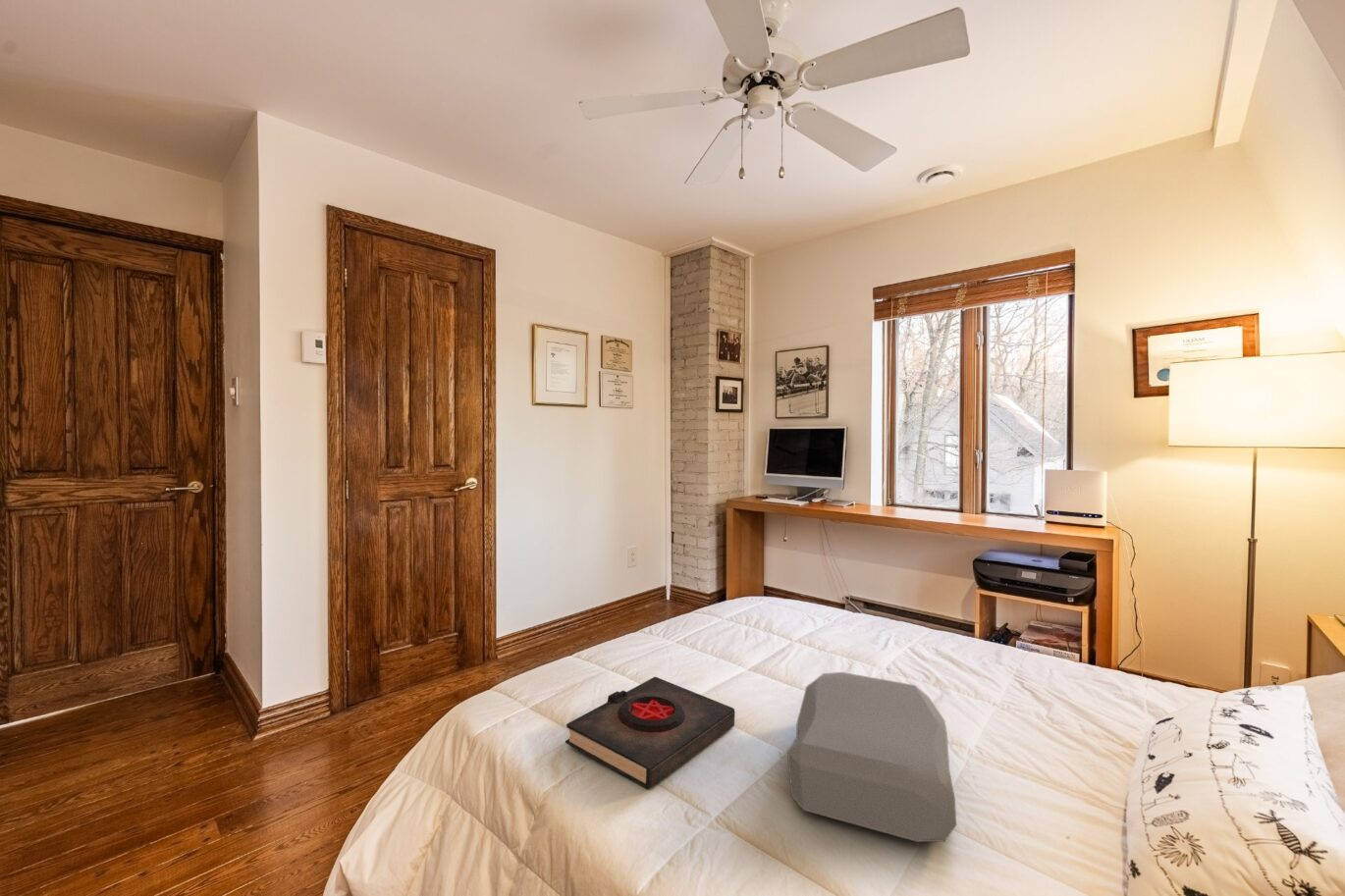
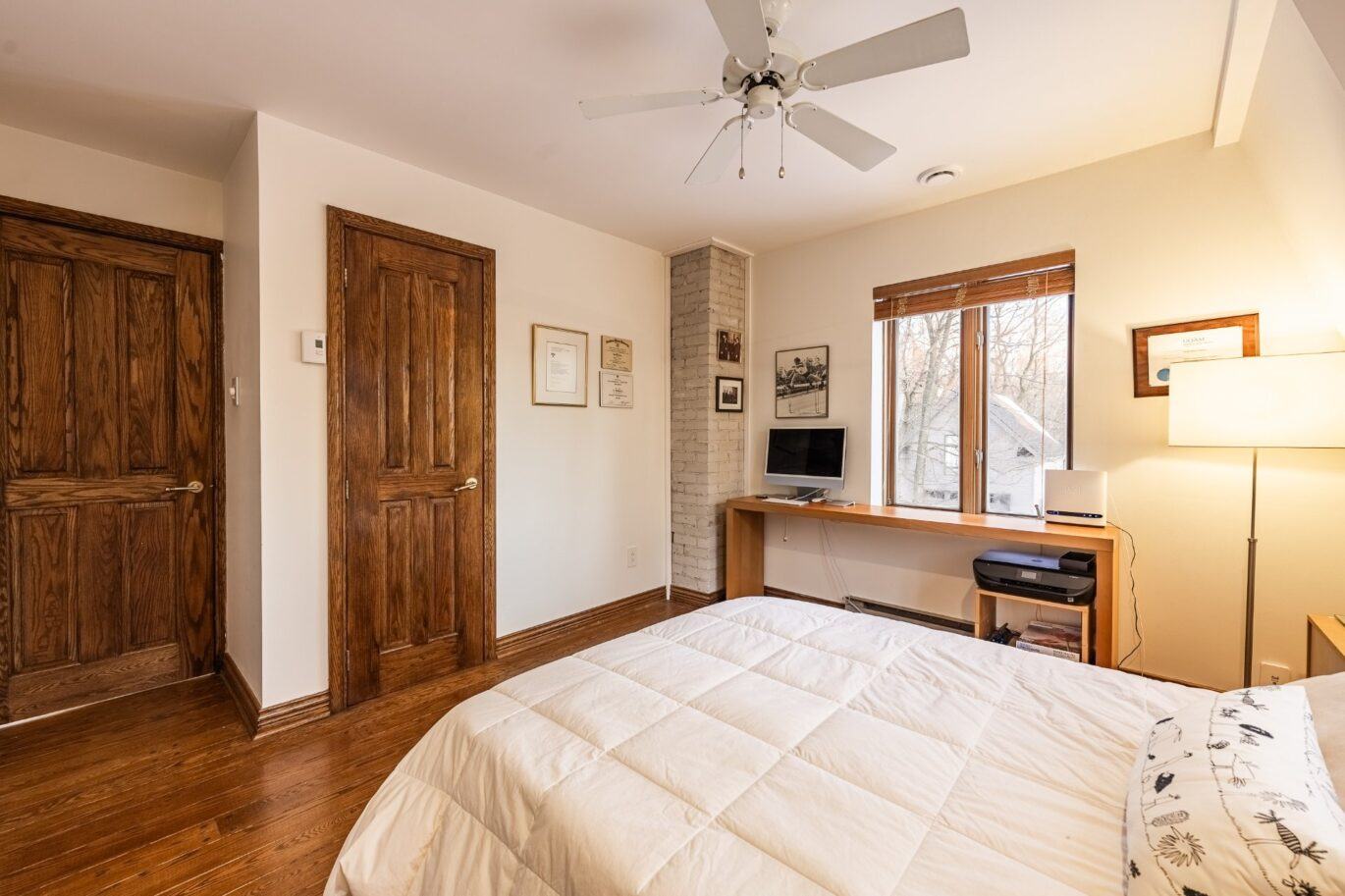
- cushion (871, 744)
- book (652, 720)
